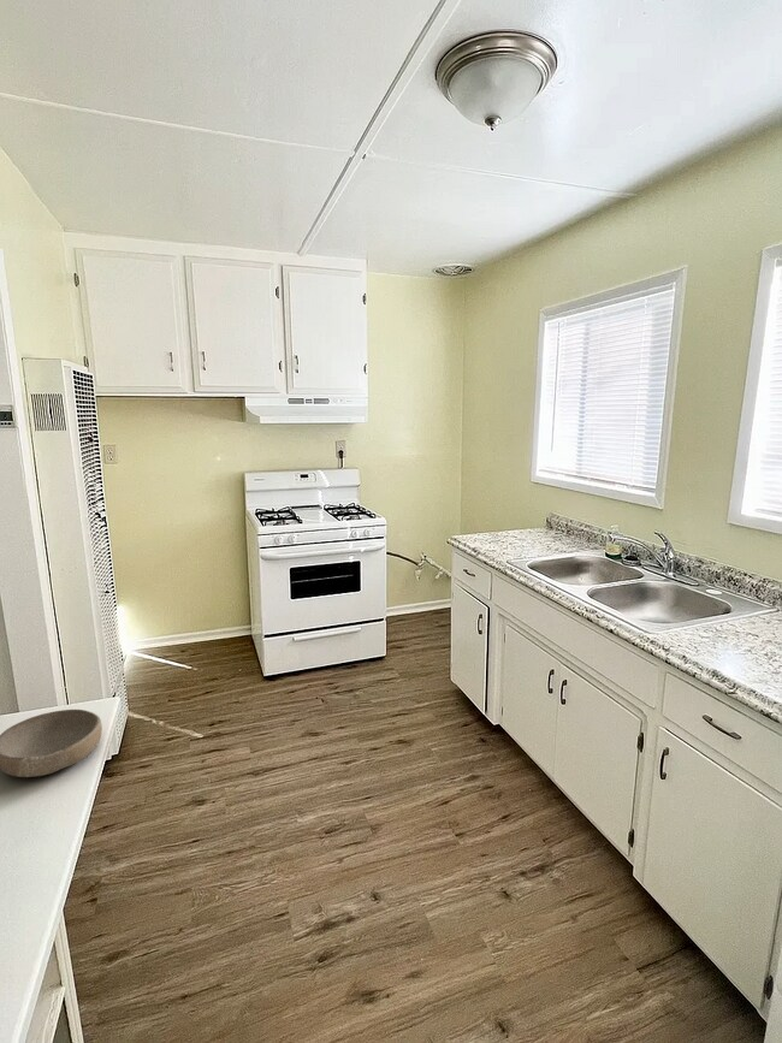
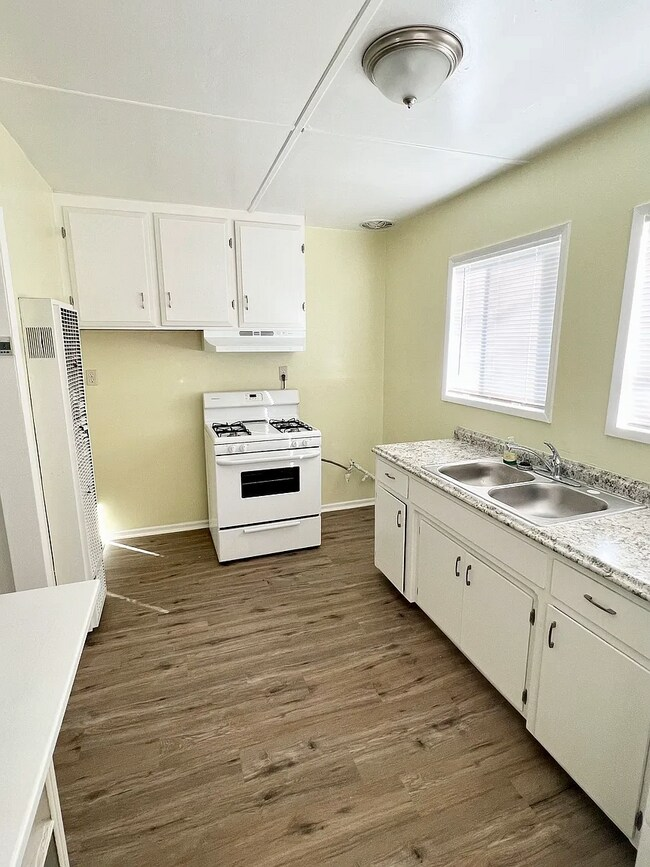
- bowl (51, 742)
